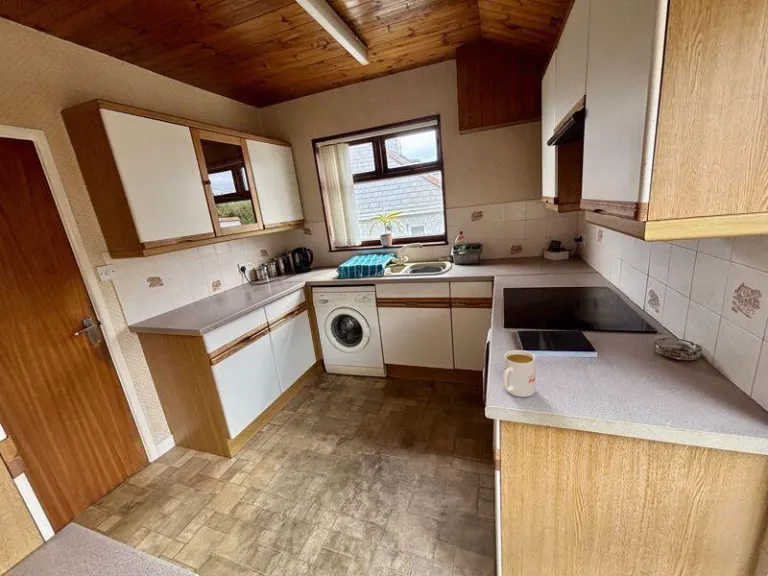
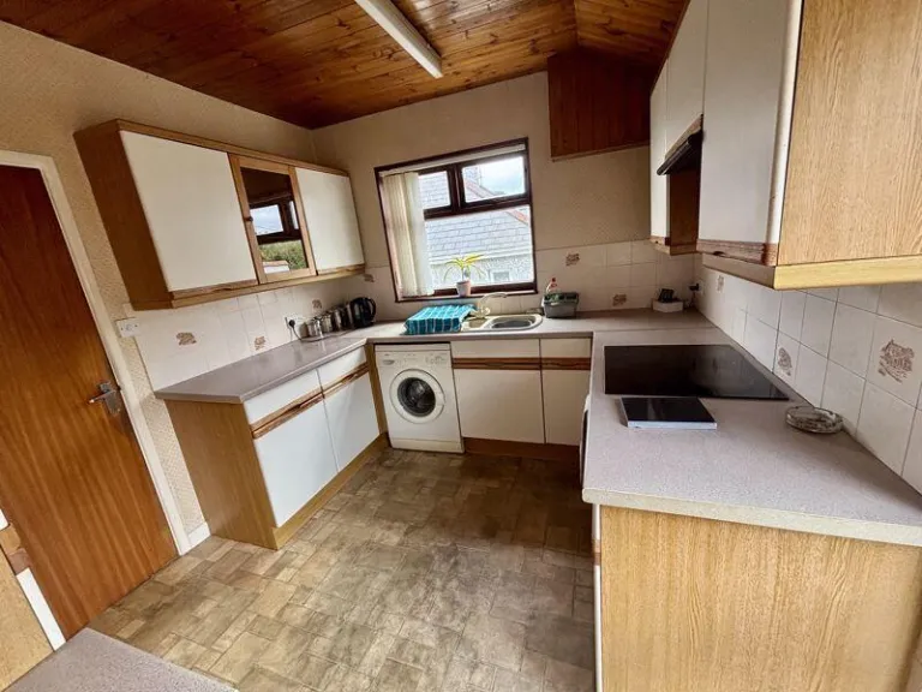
- mug (516, 375)
